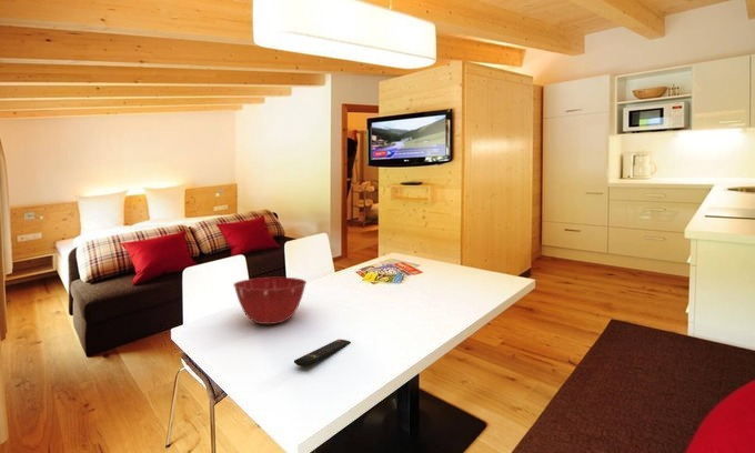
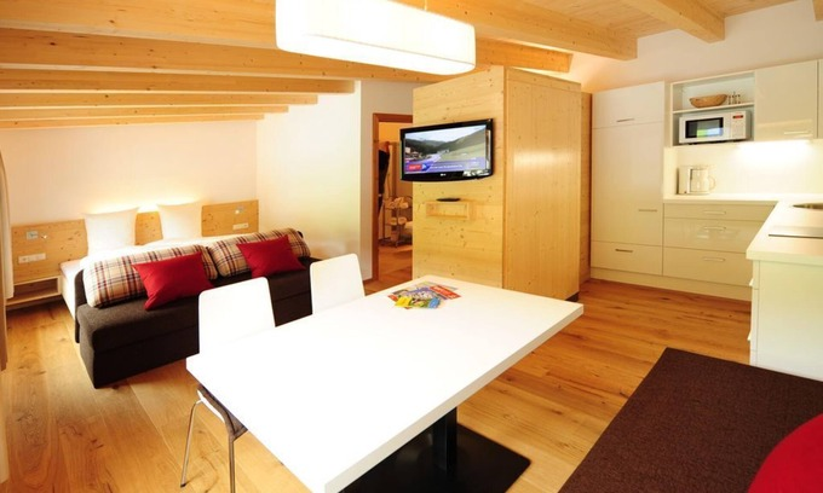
- mixing bowl (271, 301)
- remote control (324, 352)
